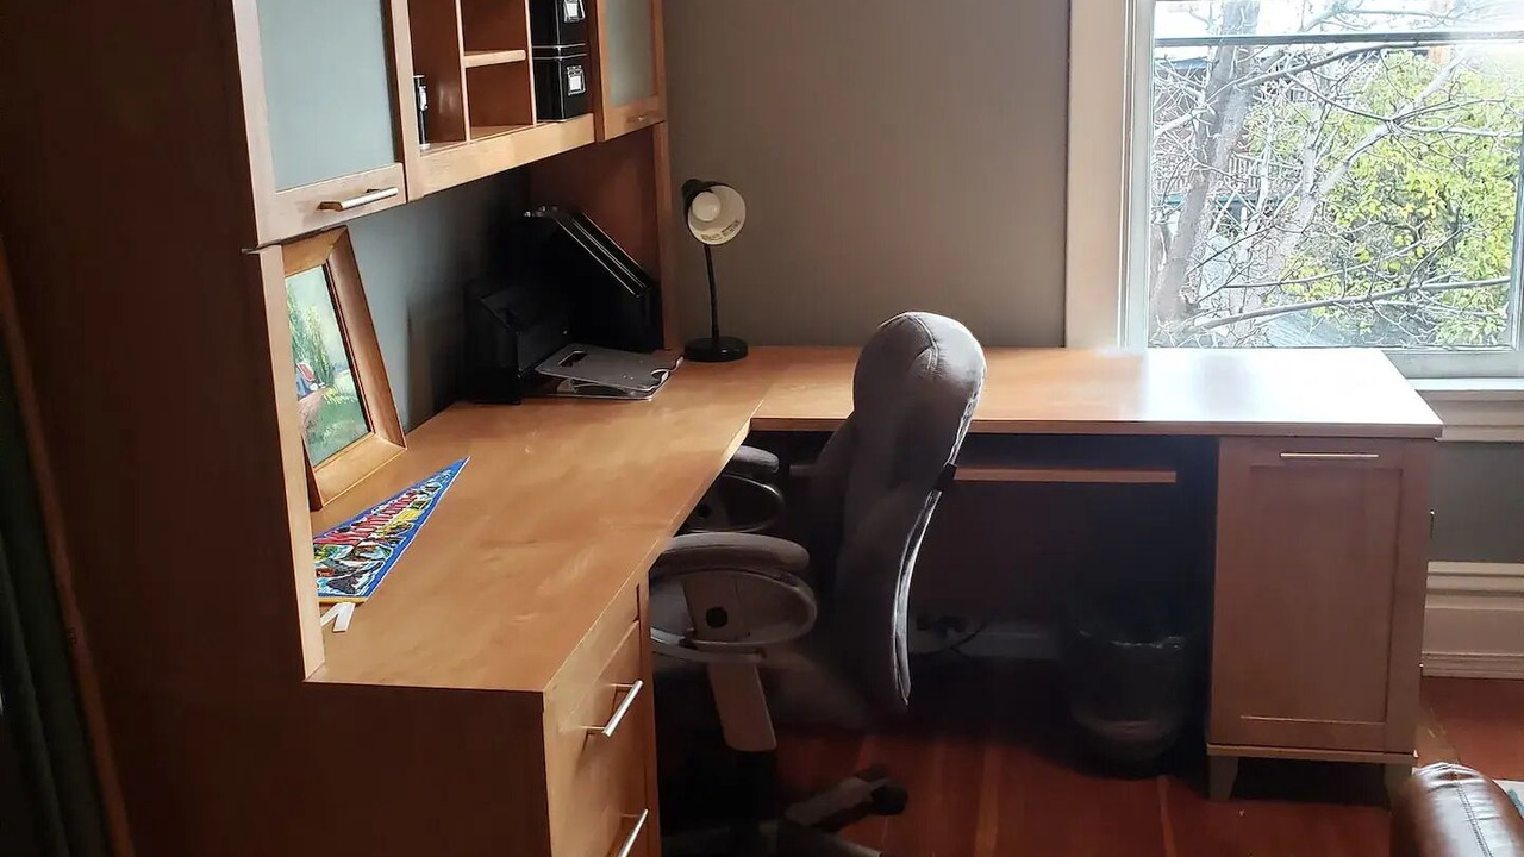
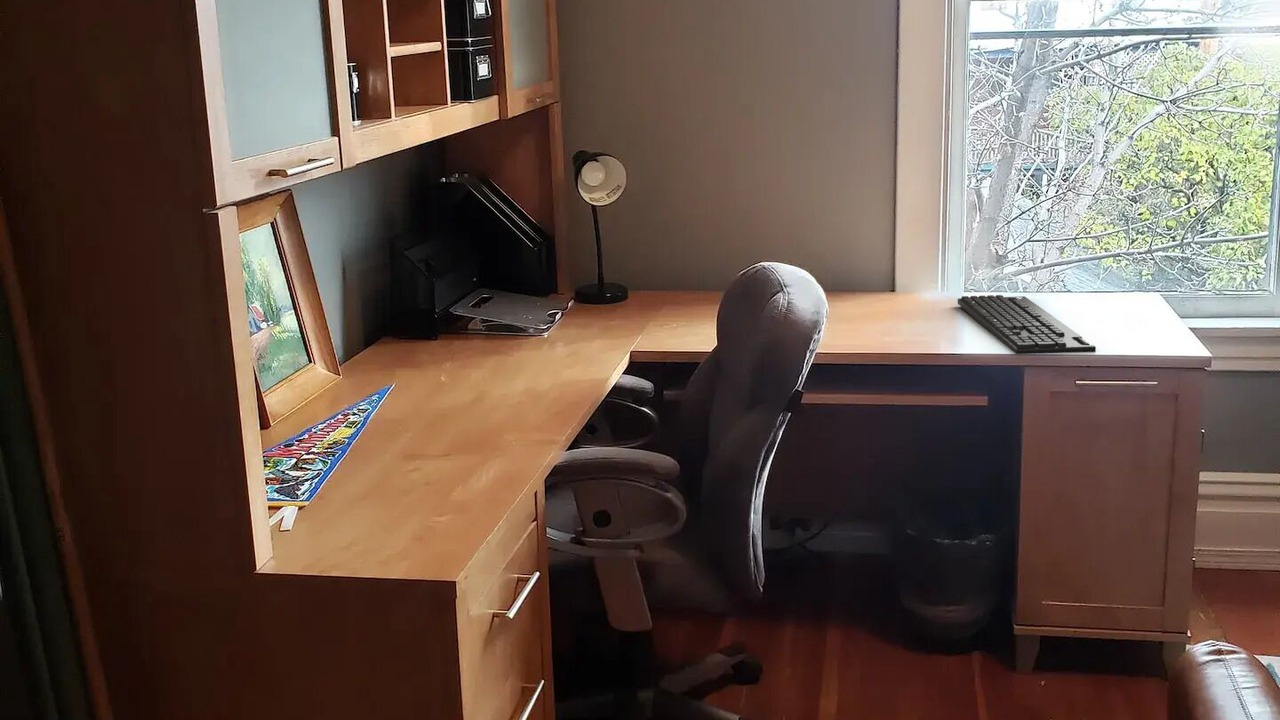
+ keyboard (1020, 321)
